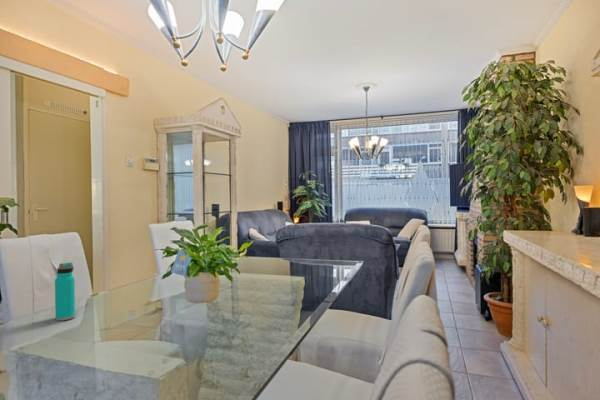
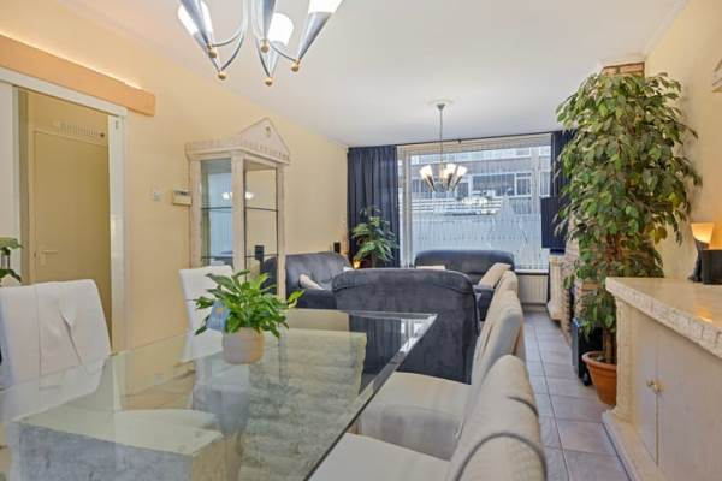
- water bottle (65, 290)
